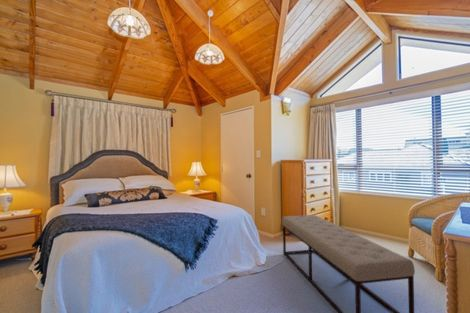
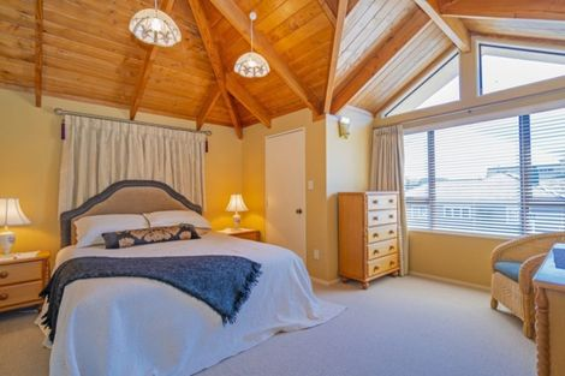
- bench (330, 255)
